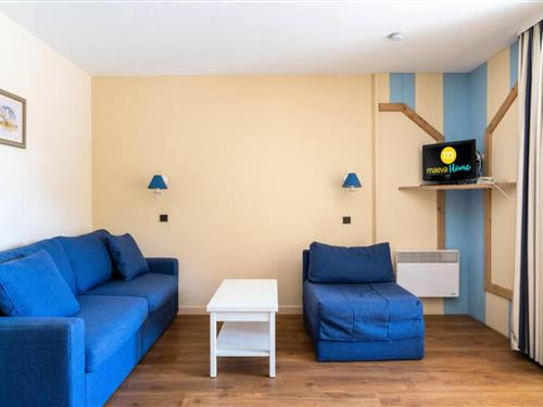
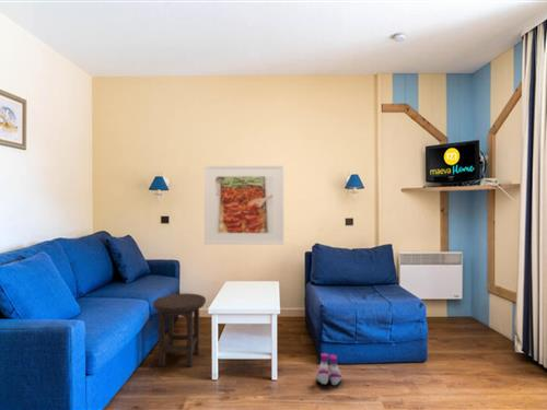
+ stool (179, 335)
+ boots (327, 366)
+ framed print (244, 204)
